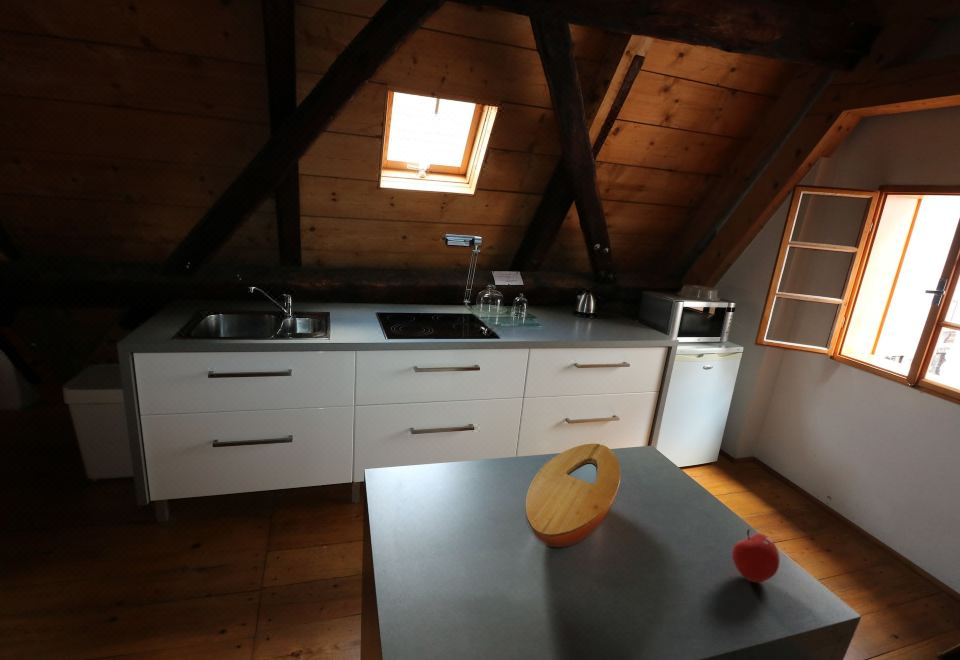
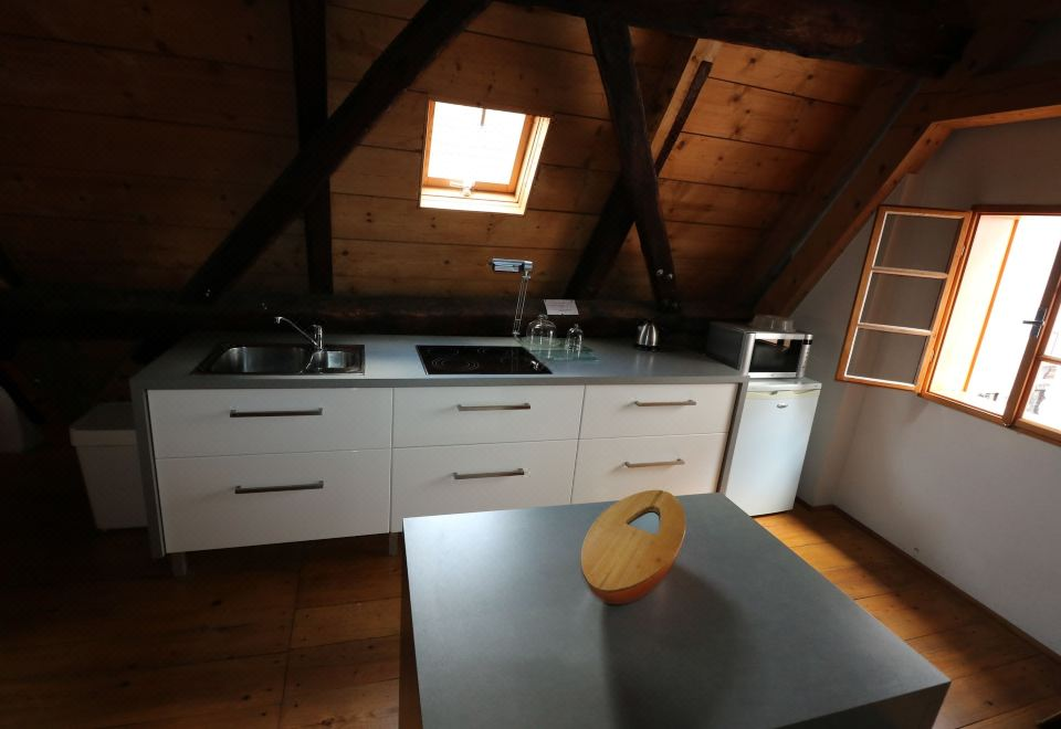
- fruit (755, 556)
